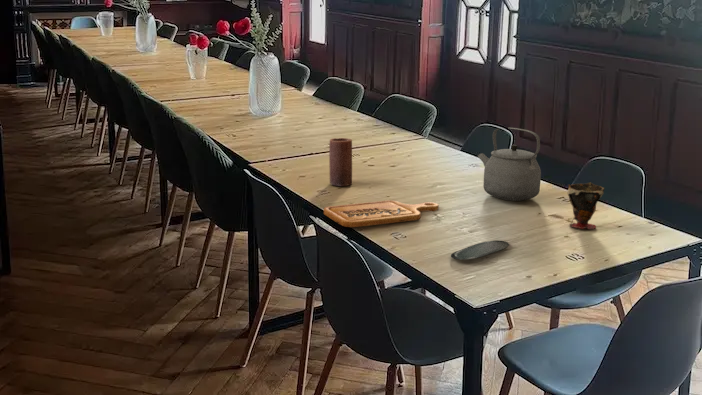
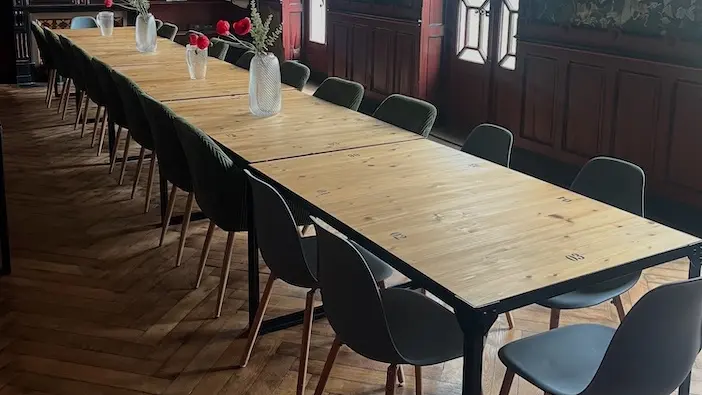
- oval tray (480, 249)
- candle (340, 161)
- cup (584, 206)
- cutting board (386, 211)
- tea kettle (506, 161)
